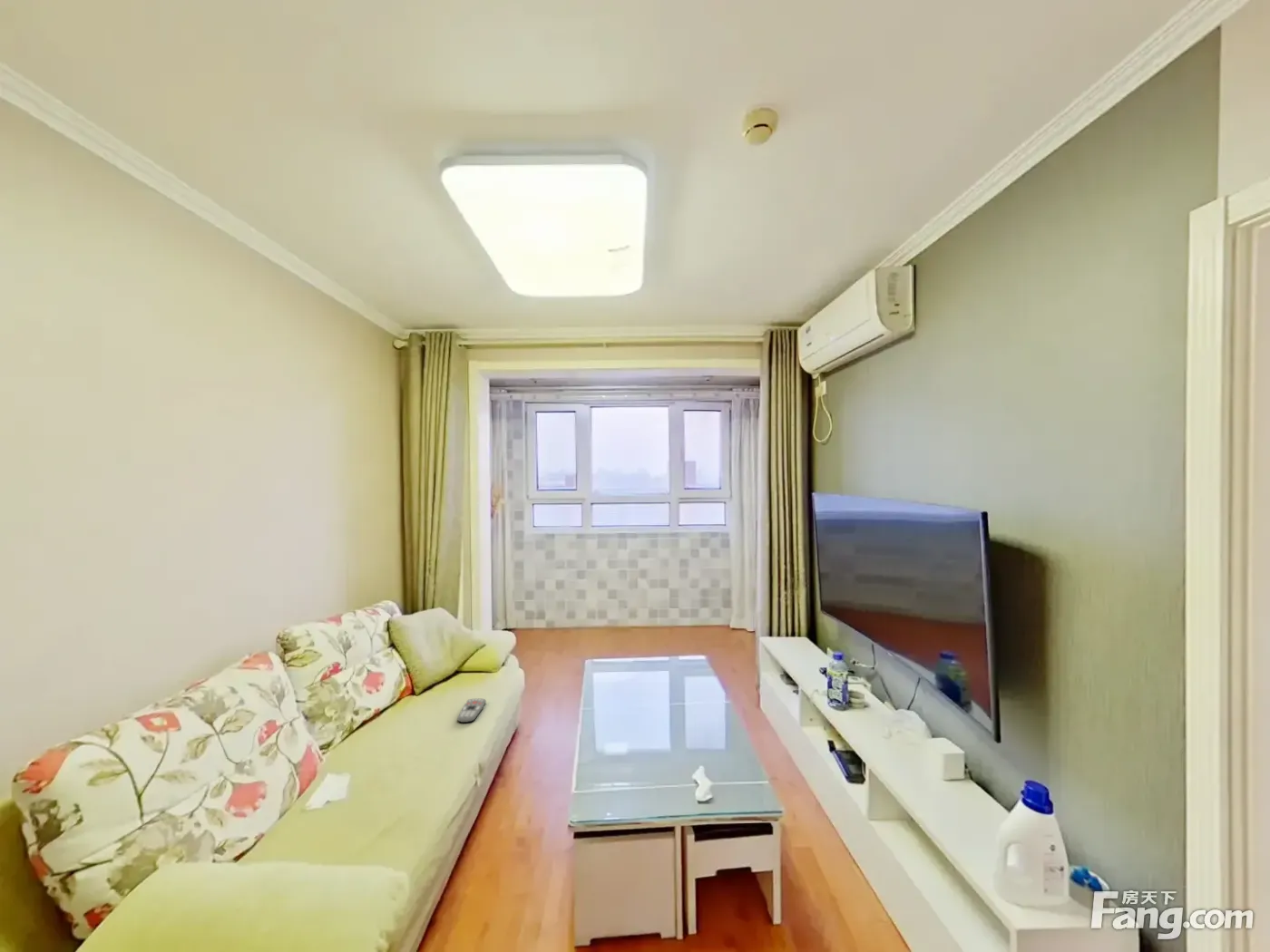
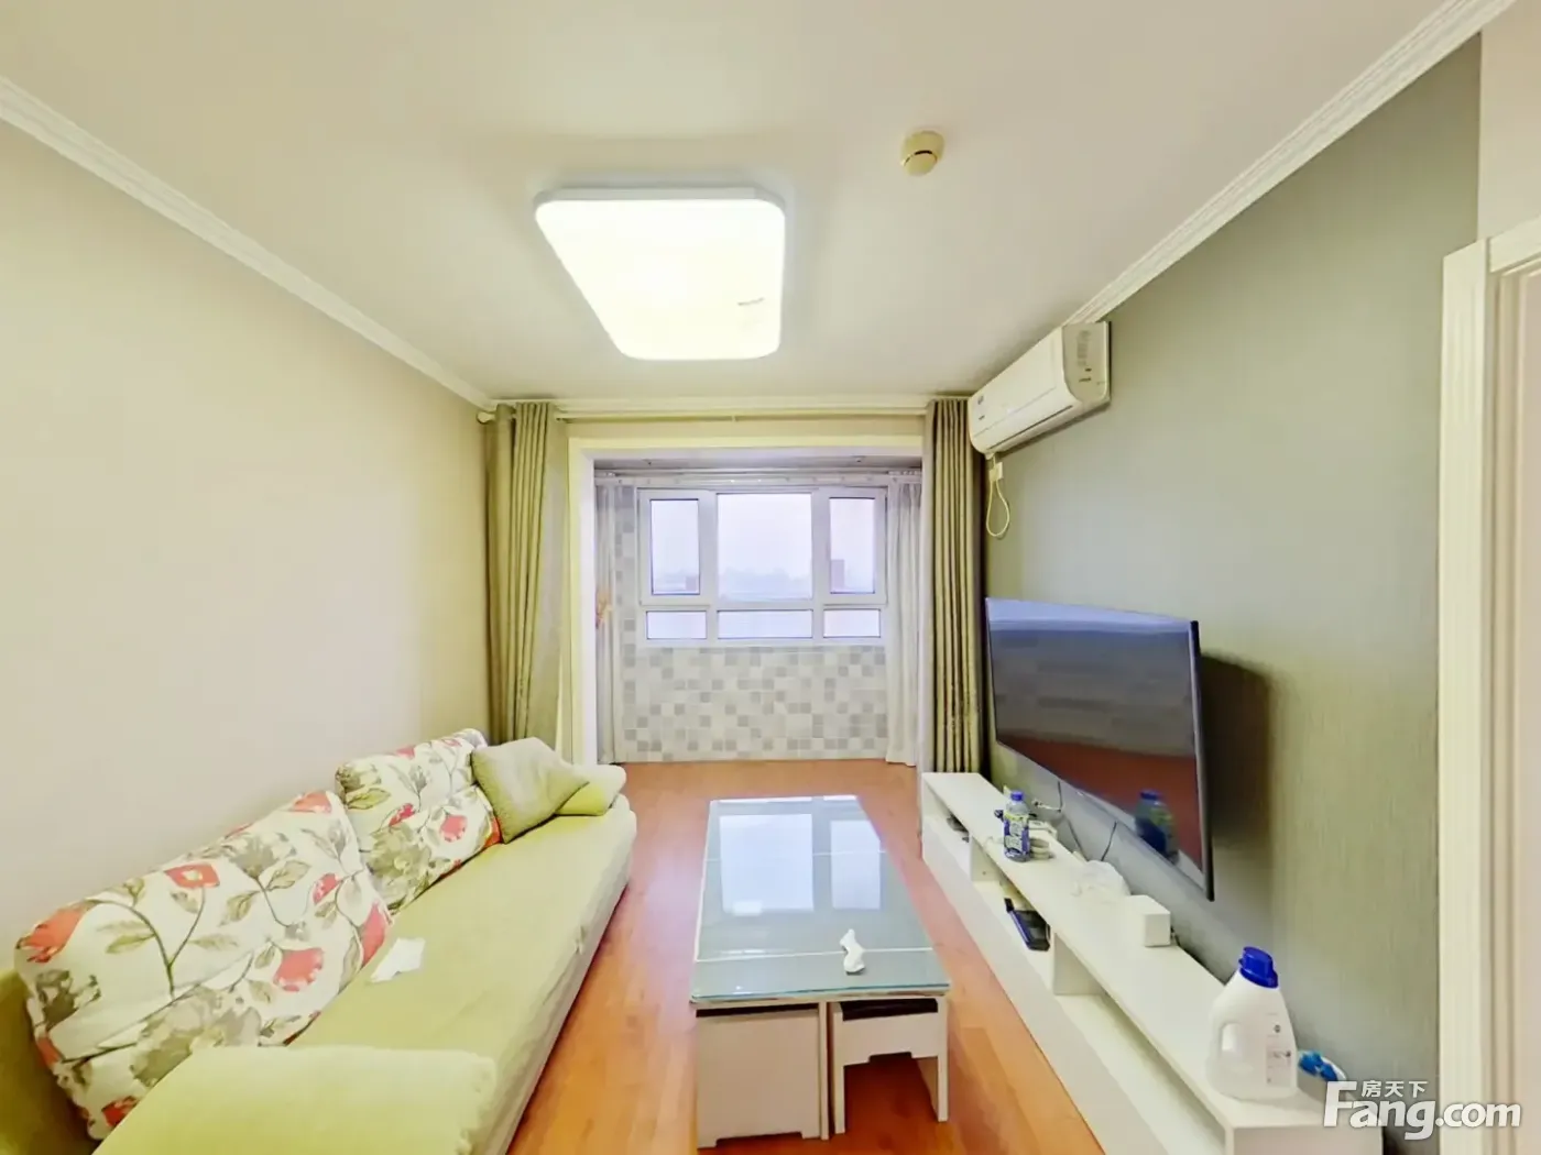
- remote control (471, 710)
